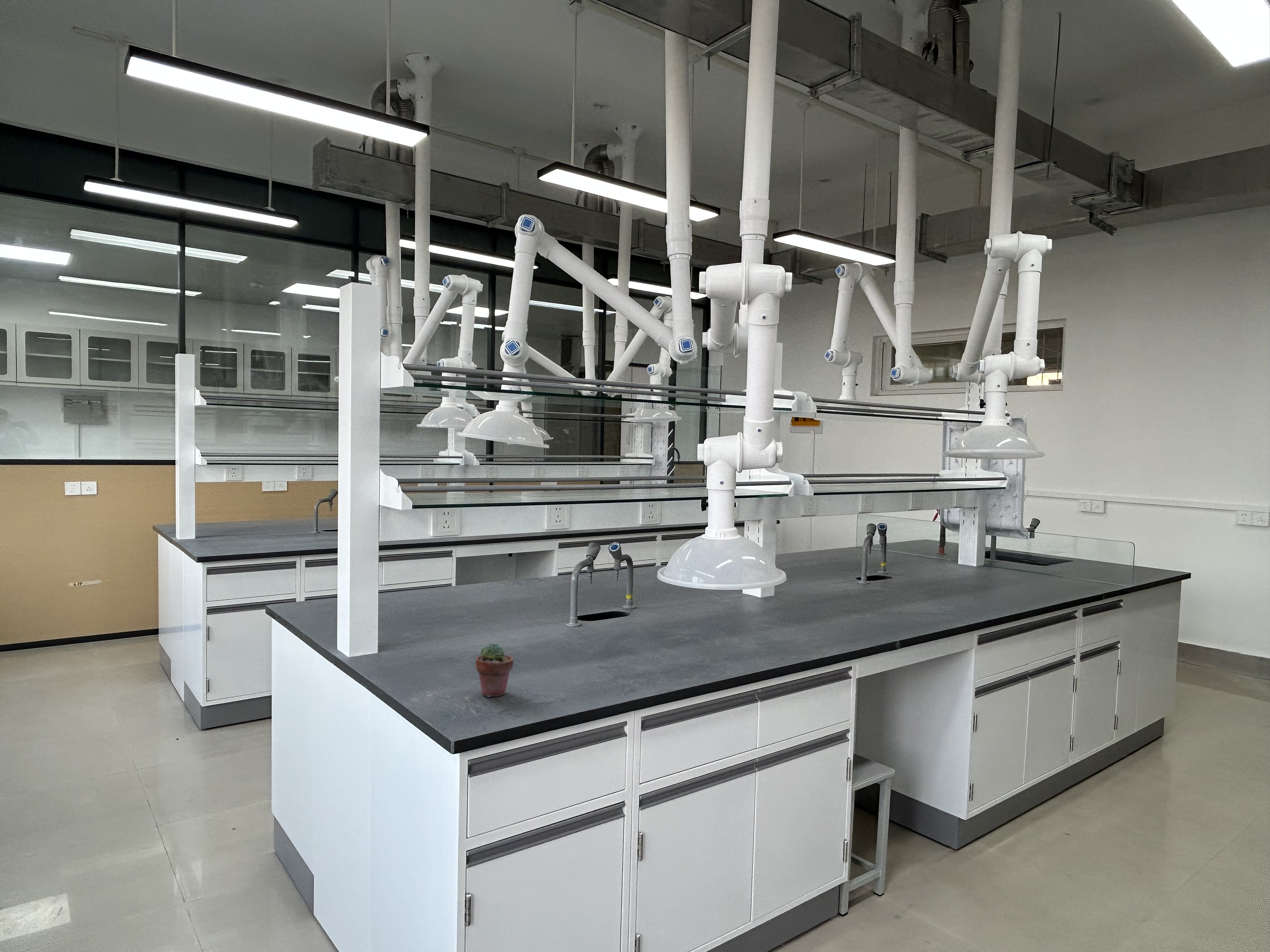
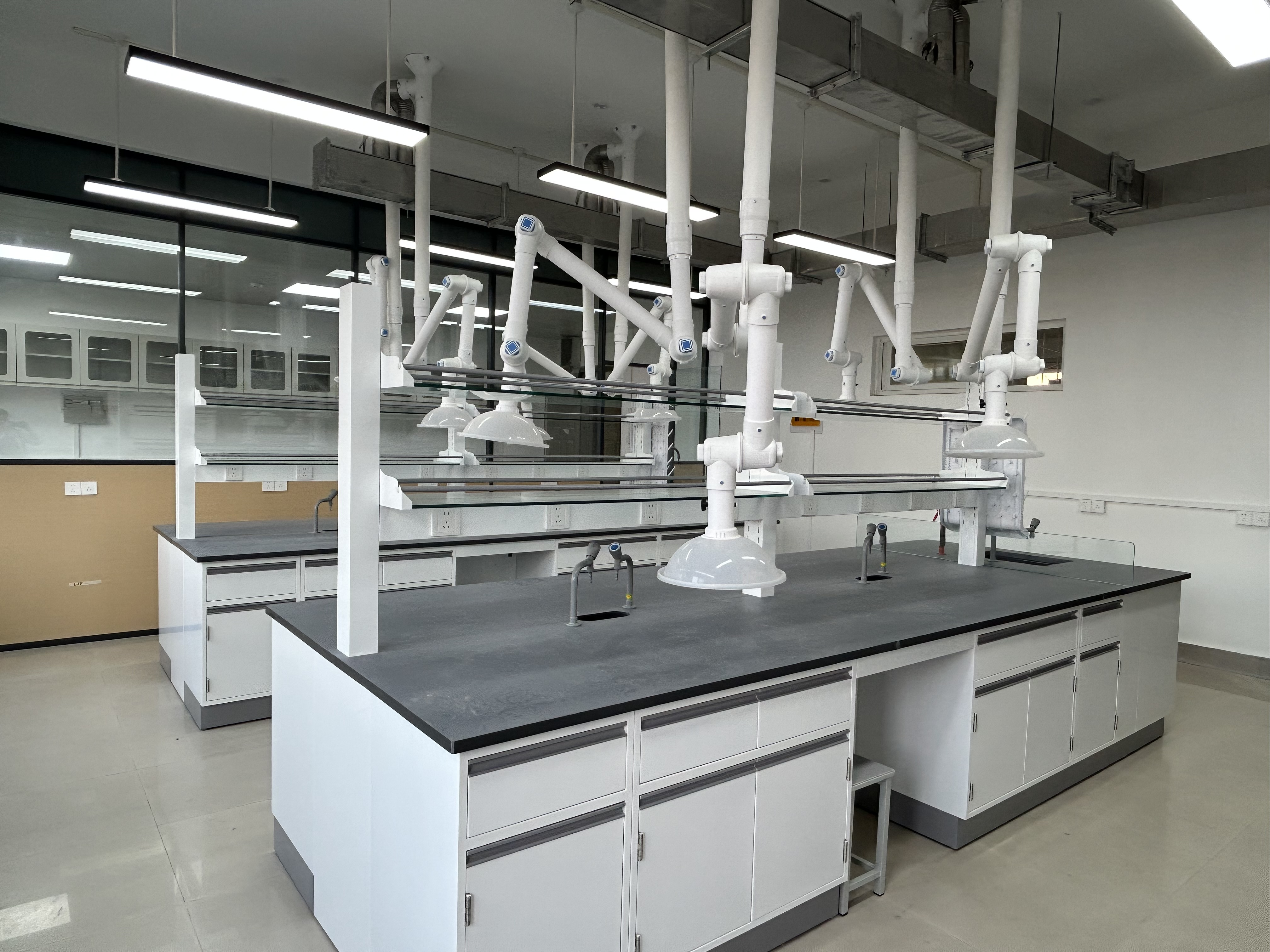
- potted succulent (494, 668)
